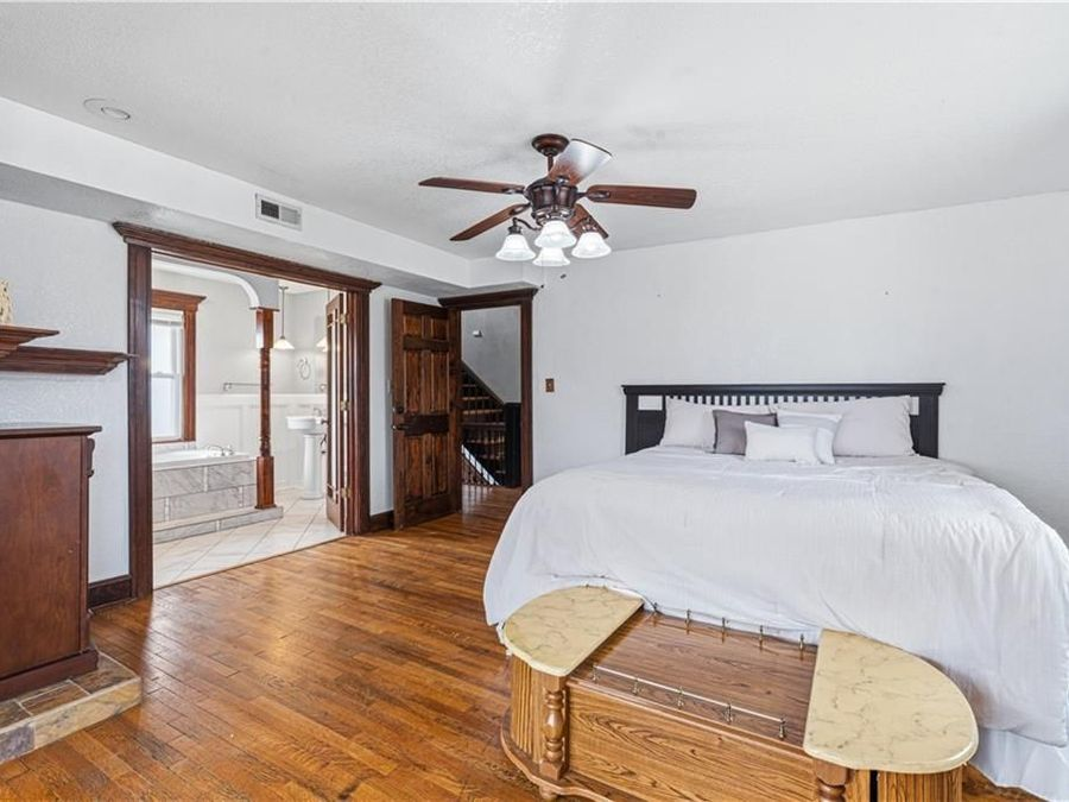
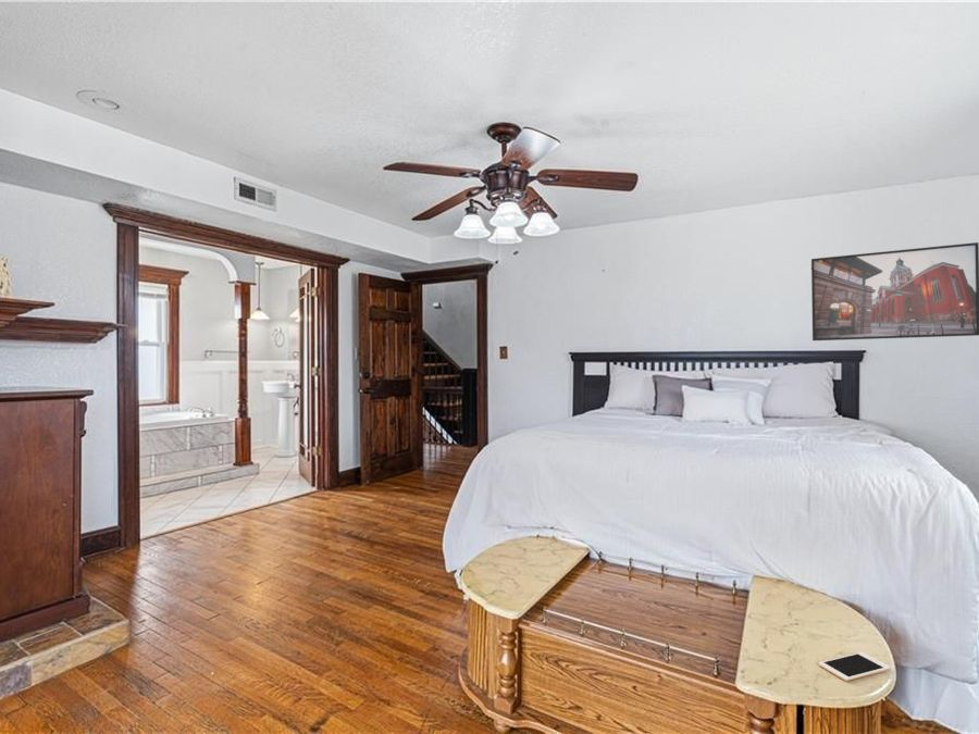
+ cell phone (854, 665)
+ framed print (890, 295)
